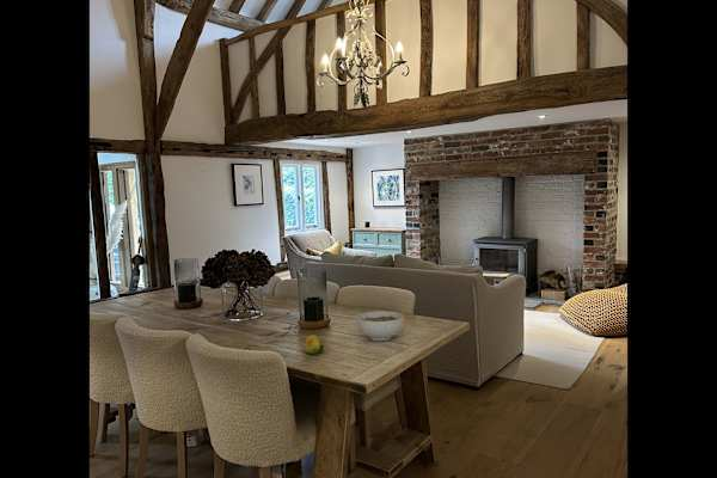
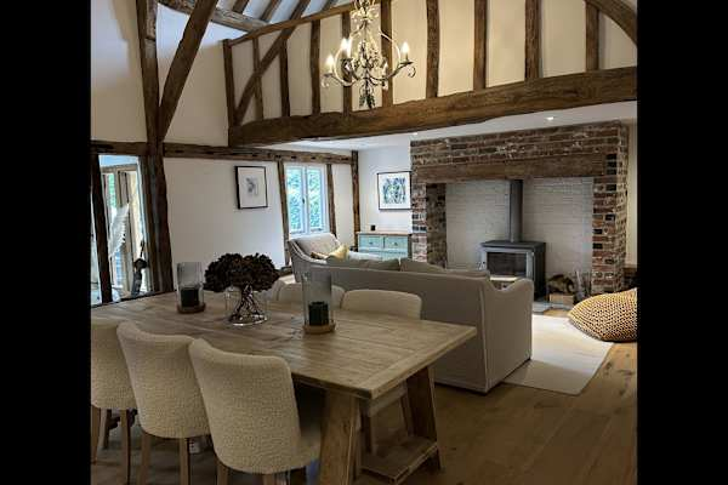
- fruit (313, 343)
- bowl (380, 326)
